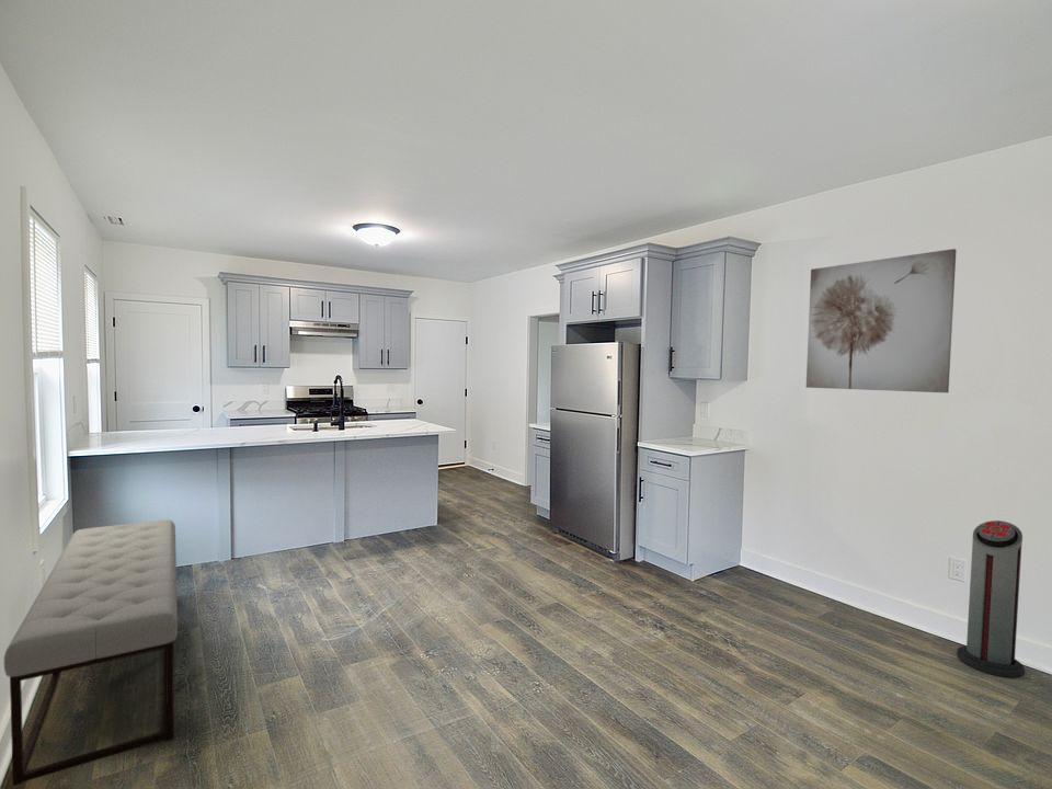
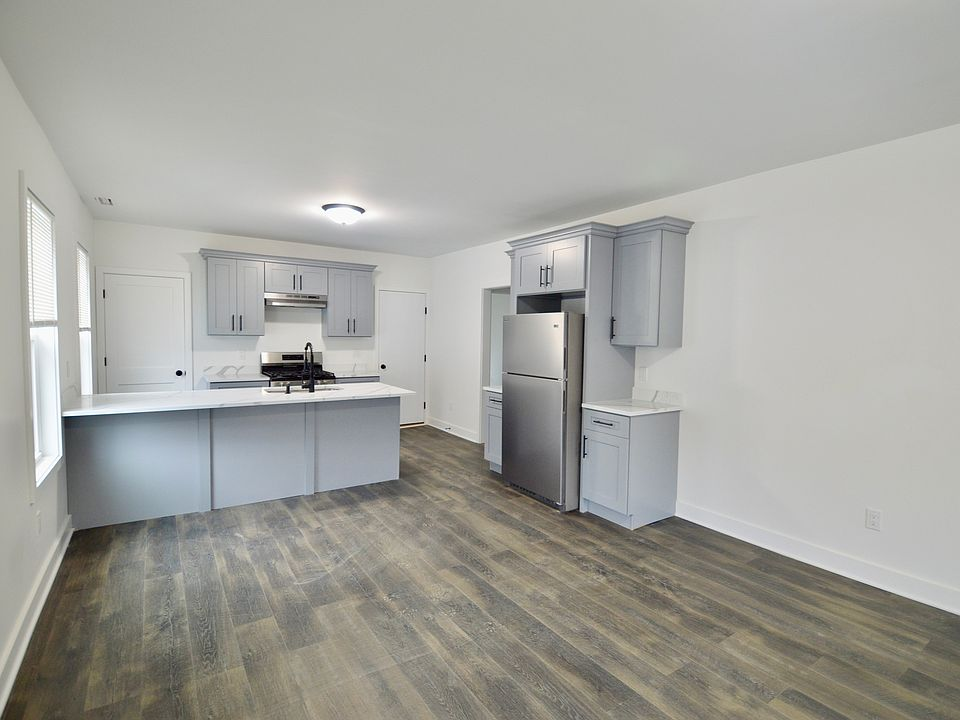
- air purifier (993, 593)
- wall art (873, 325)
- bench (115, 613)
